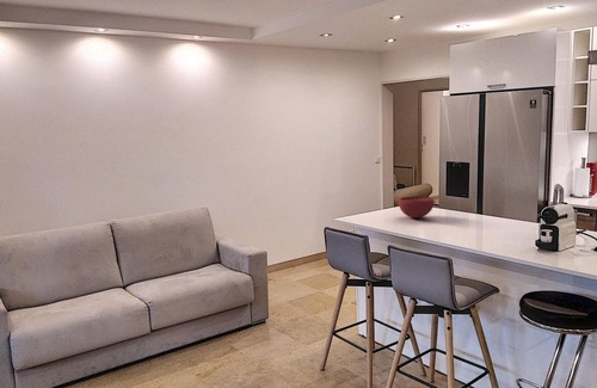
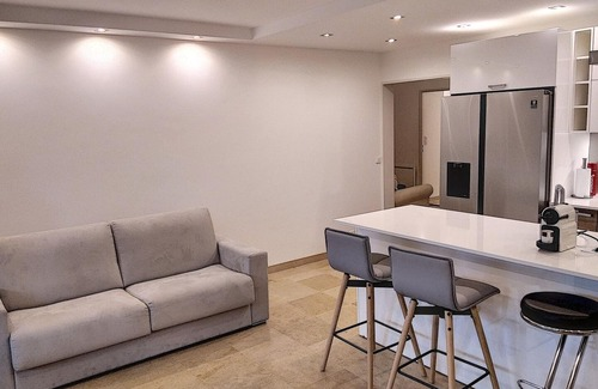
- bowl (416, 208)
